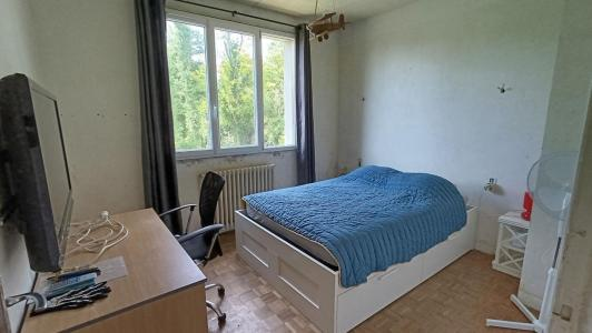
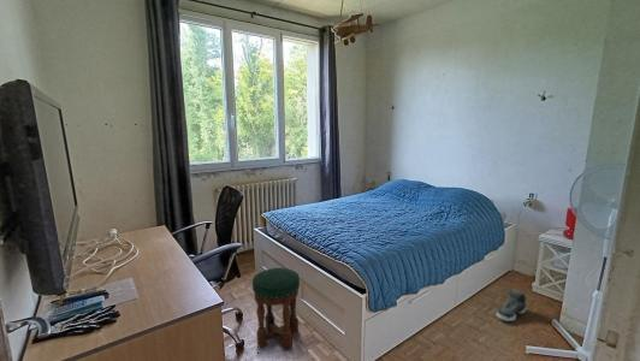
+ stool (275, 304)
+ sneaker (511, 303)
